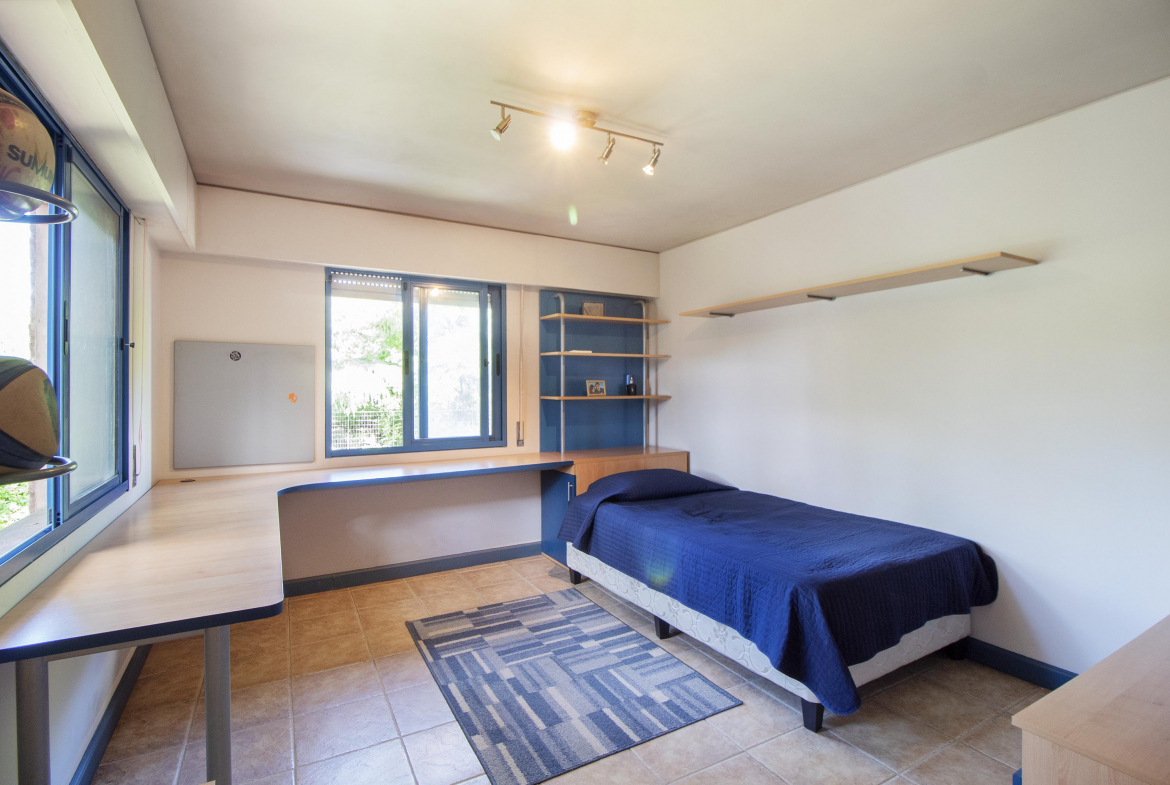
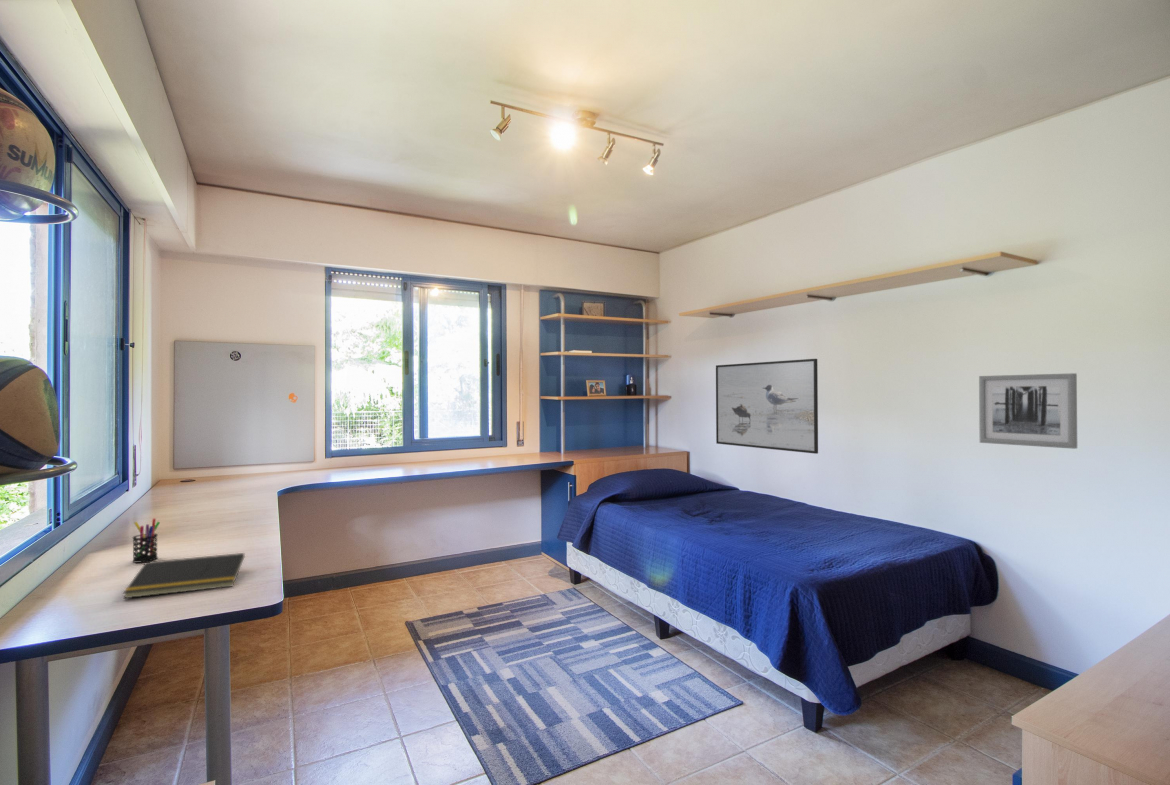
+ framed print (762, 405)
+ wall art (1025, 410)
+ notepad (188, 573)
+ pen holder (148, 538)
